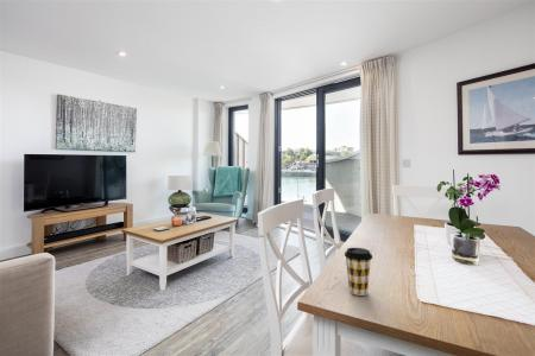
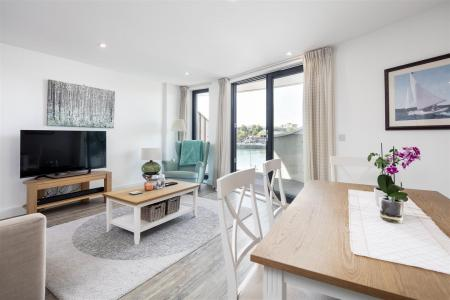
- coffee cup (358, 271)
